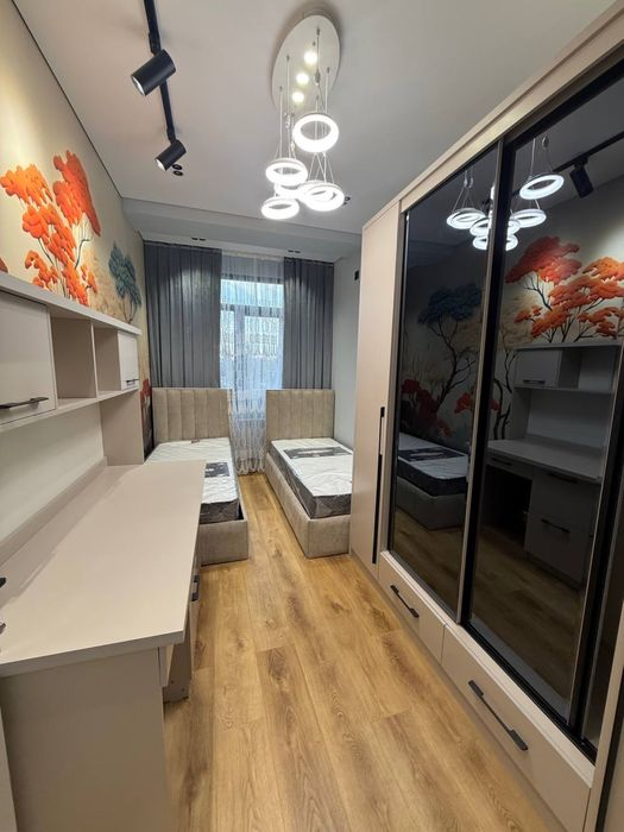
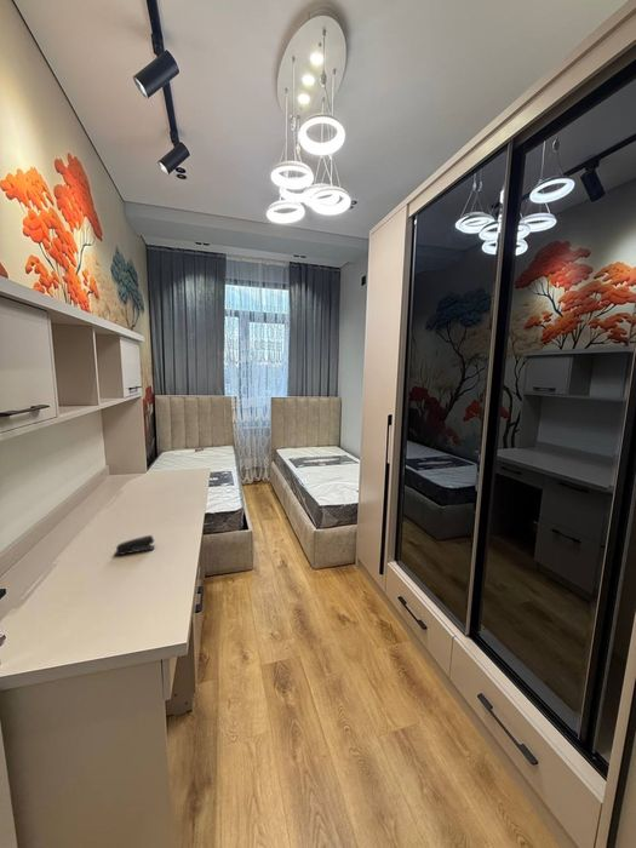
+ stapler (134, 544)
